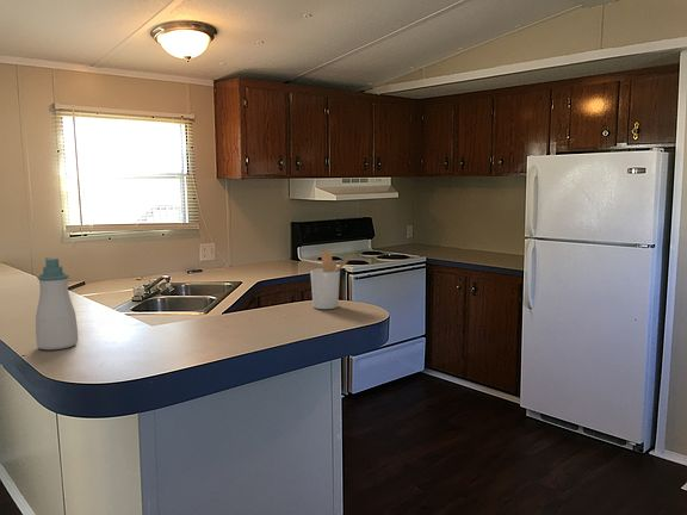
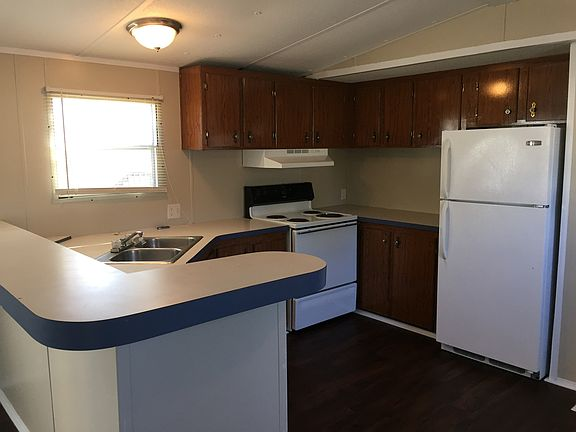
- utensil holder (333, 279)
- soap bottle (55, 303)
